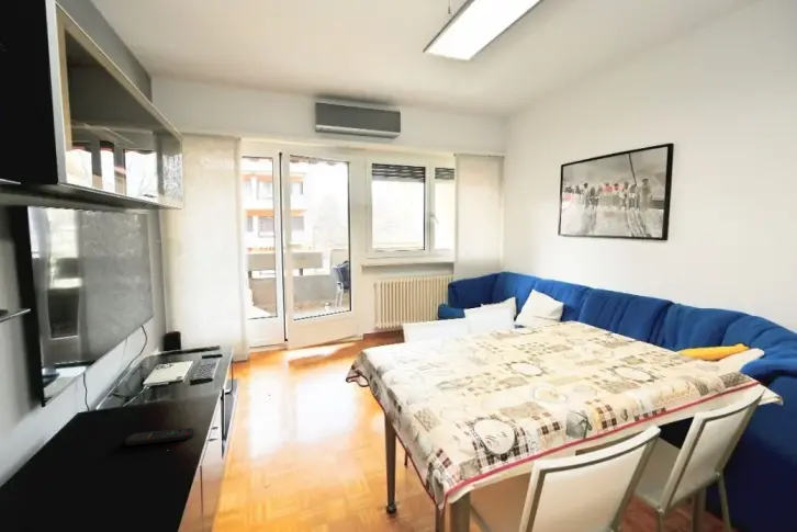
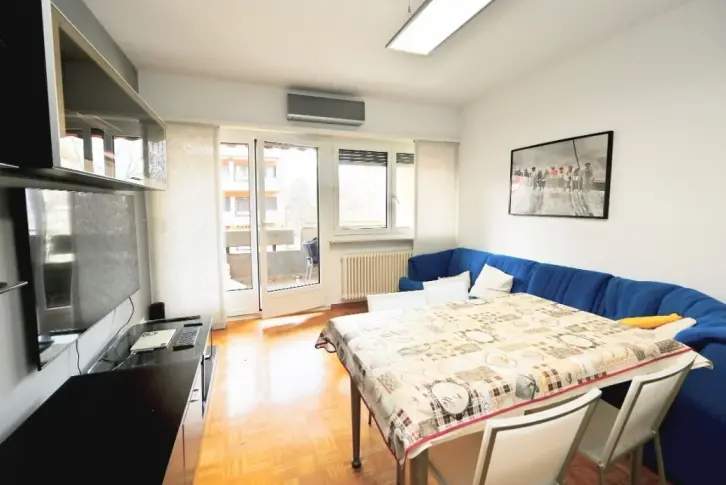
- remote control (160, 435)
